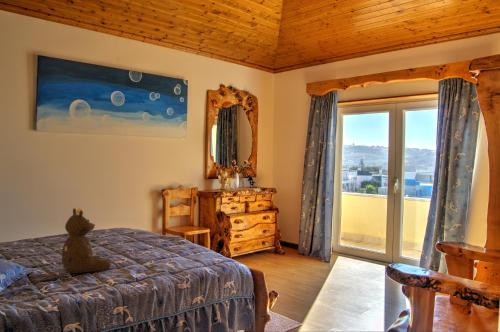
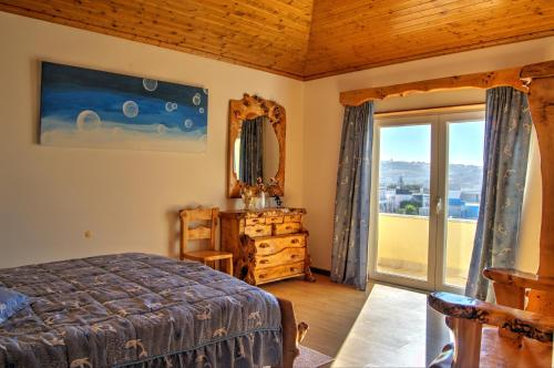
- teddy bear (86, 239)
